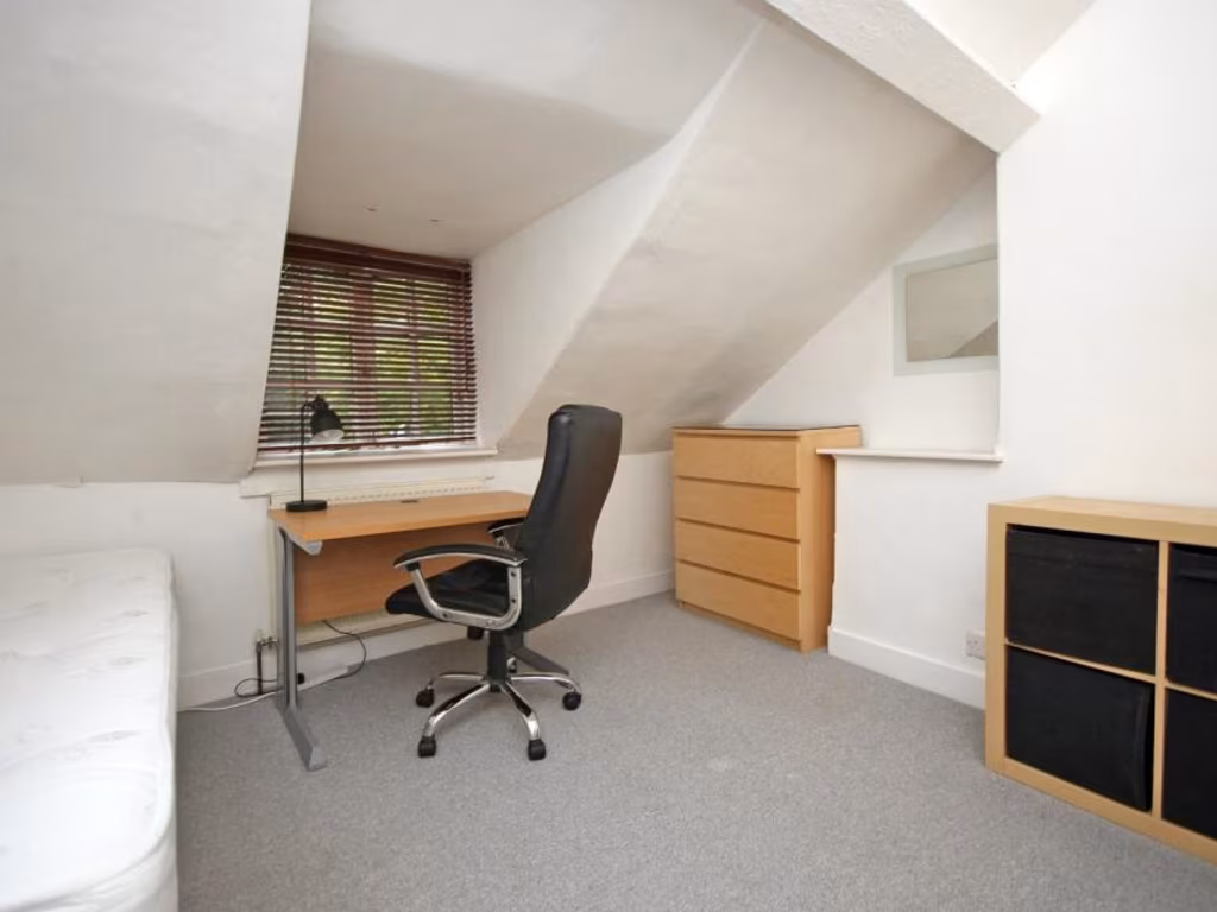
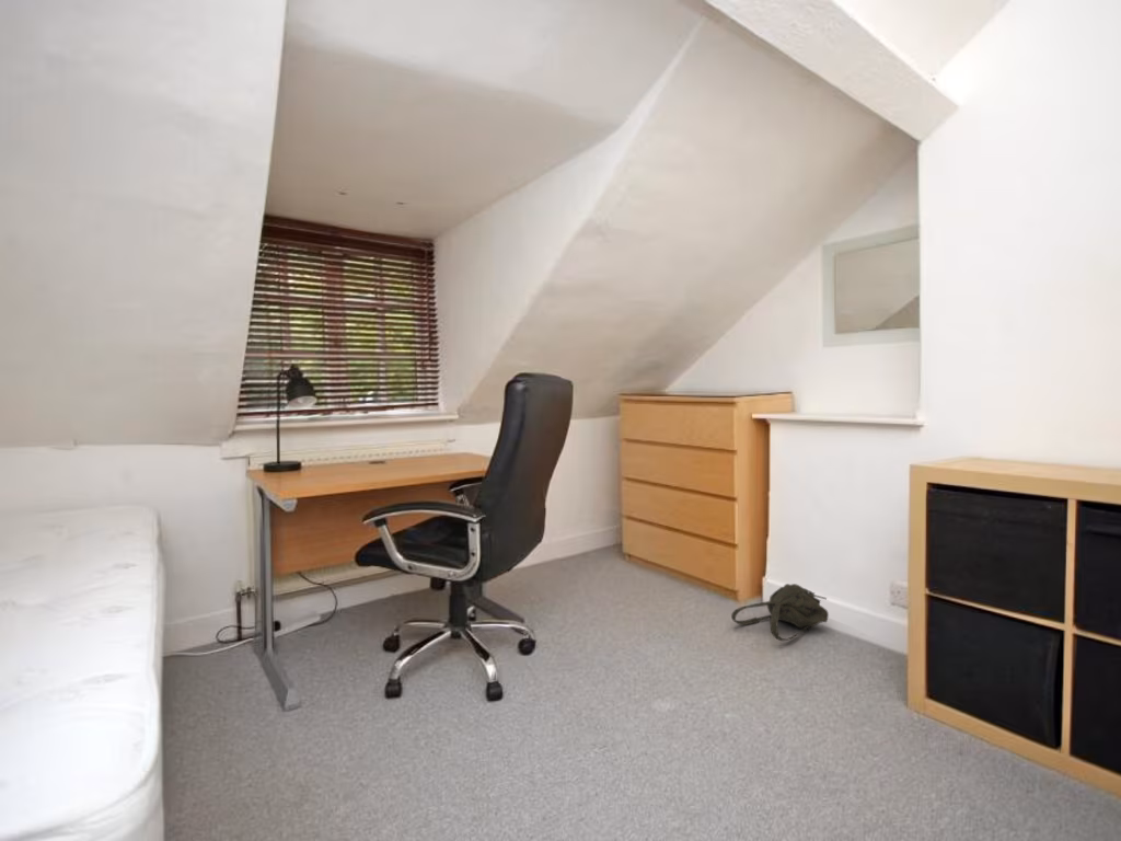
+ backpack (784, 607)
